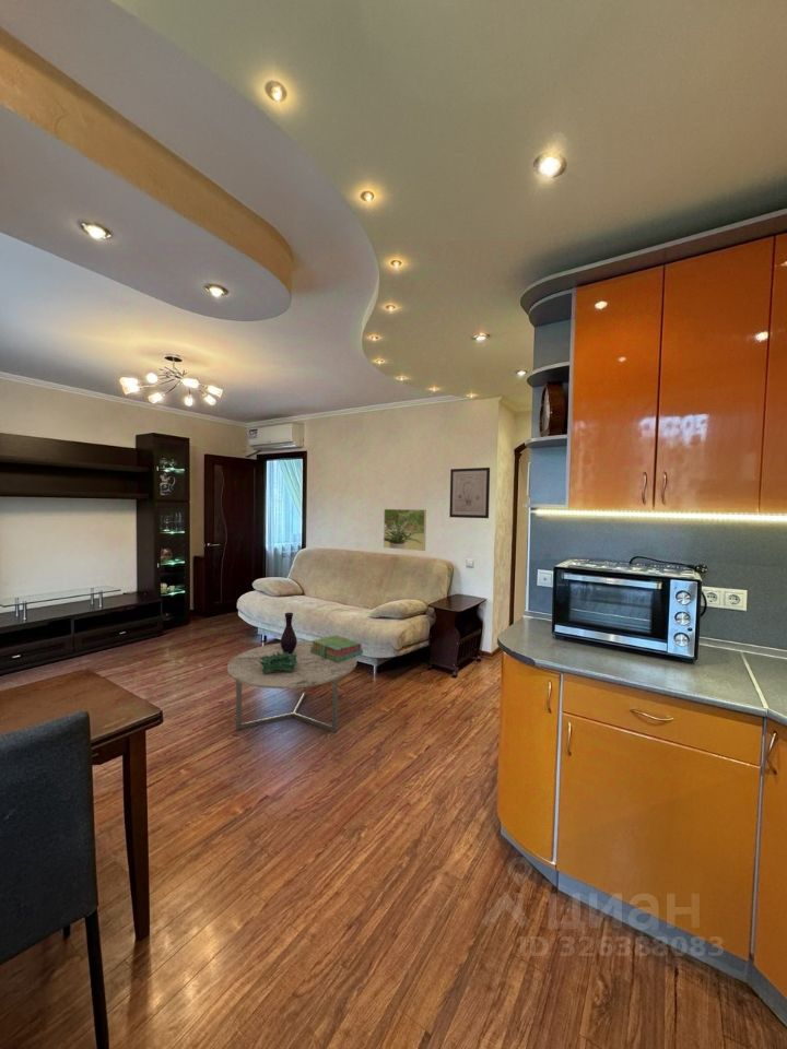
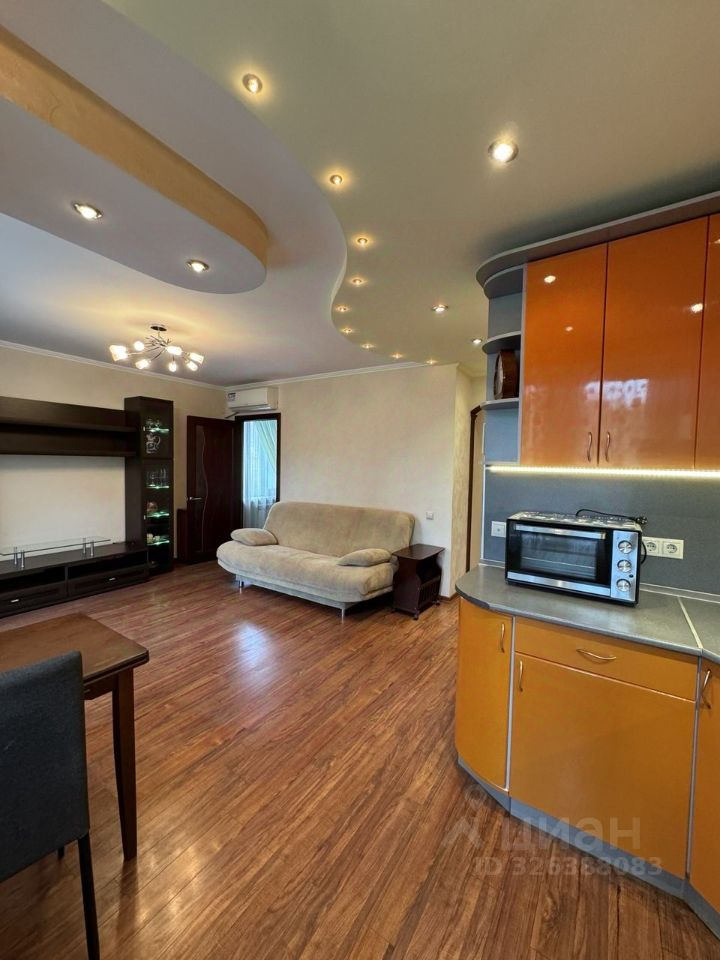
- wall art (469, 493)
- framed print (403, 529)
- decorative bowl (278, 662)
- vase (289, 633)
- stack of books (336, 647)
- coffee table (293, 687)
